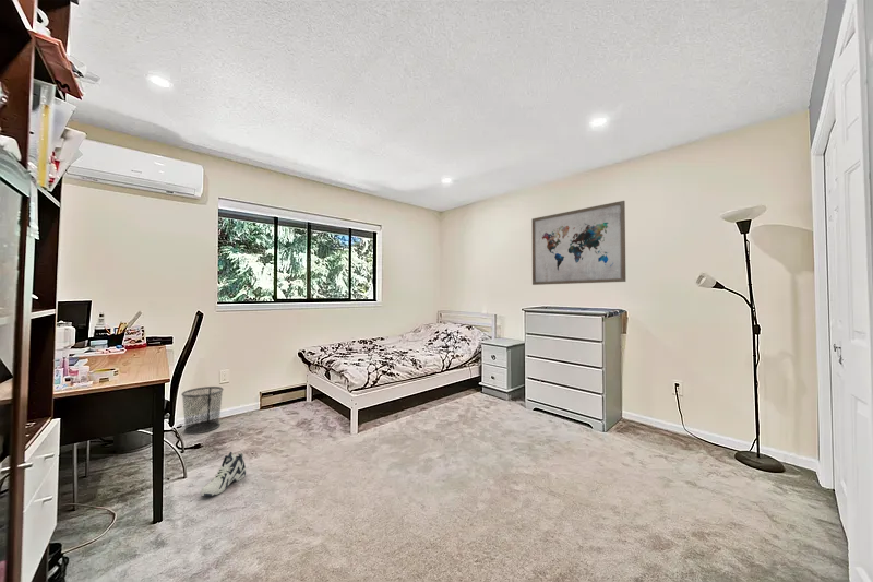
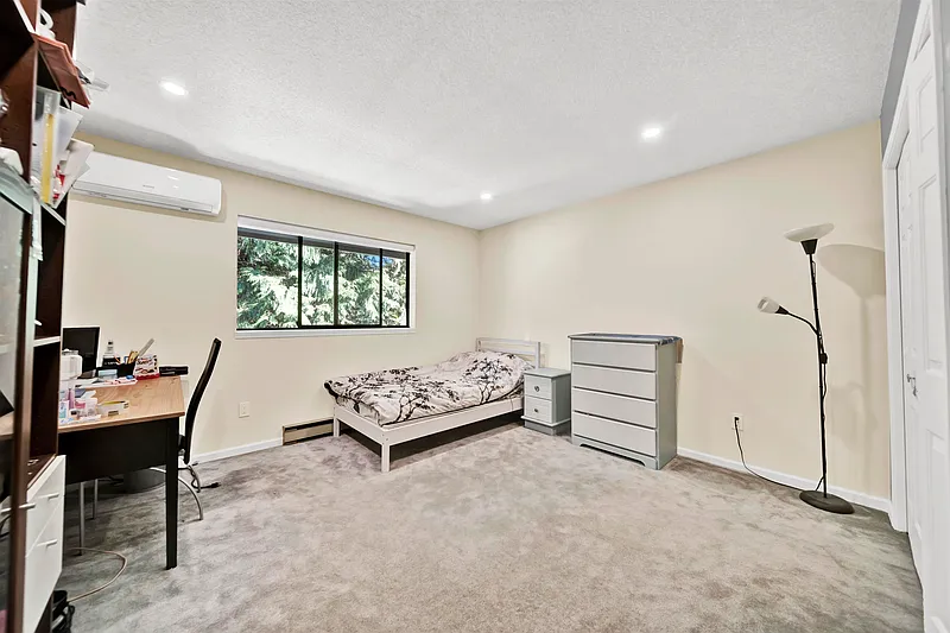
- sneaker (224, 470)
- wall art (574, 247)
- waste bin (202, 408)
